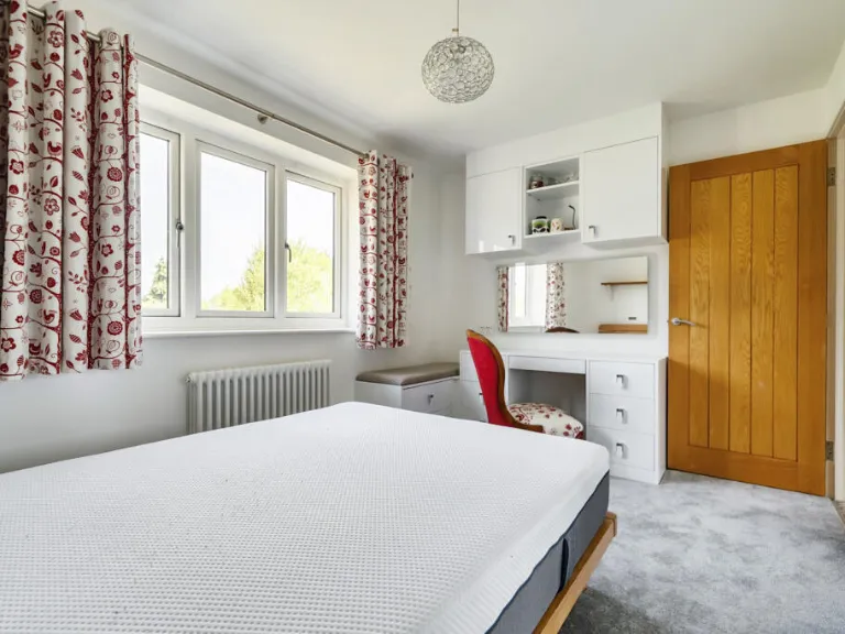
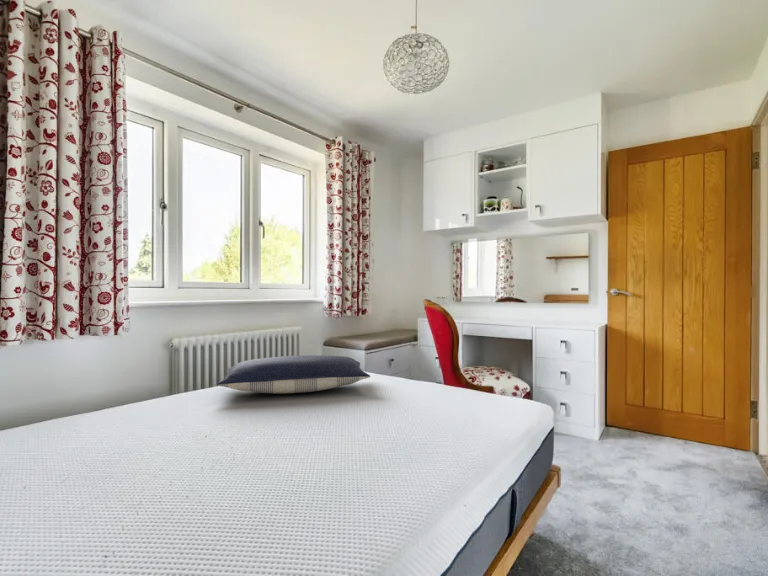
+ pillow (296, 373)
